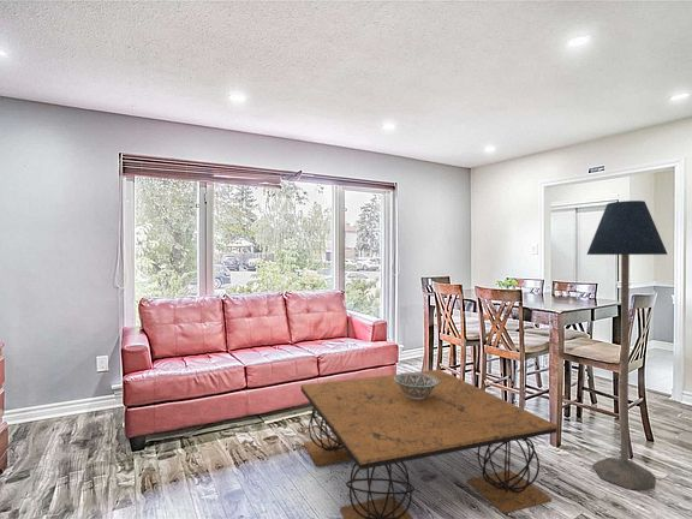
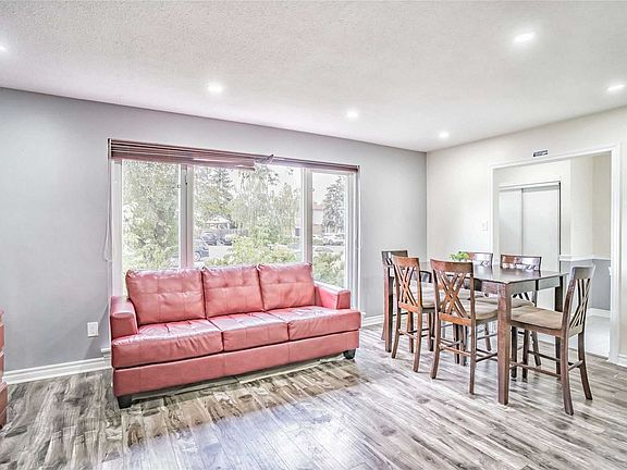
- floor lamp (625, 339)
- coffee table (411, 435)
- decorative bowl (416, 387)
